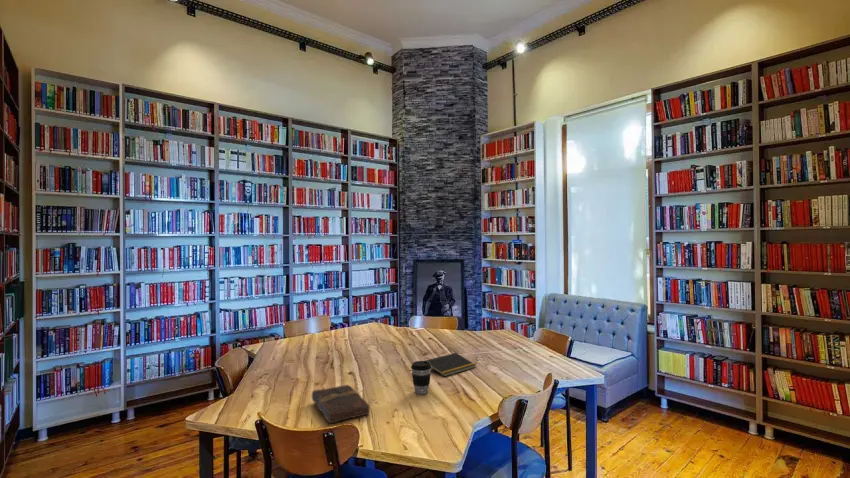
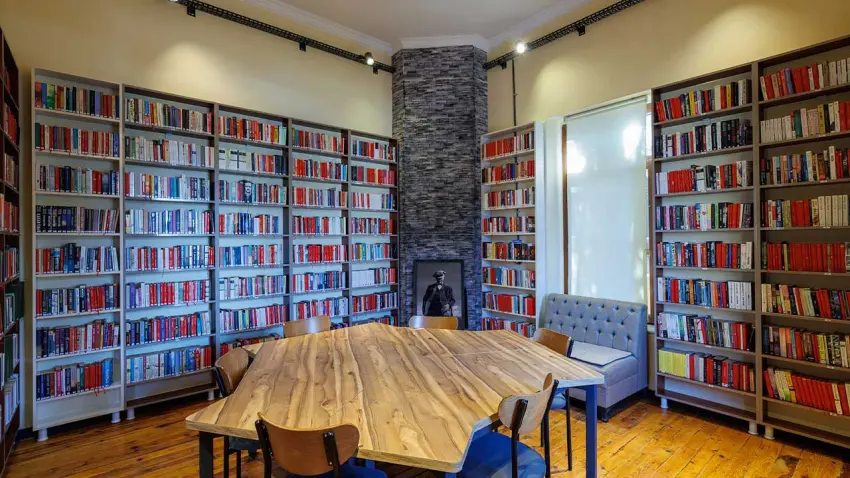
- book (339, 400)
- notepad (450, 363)
- coffee cup (421, 377)
